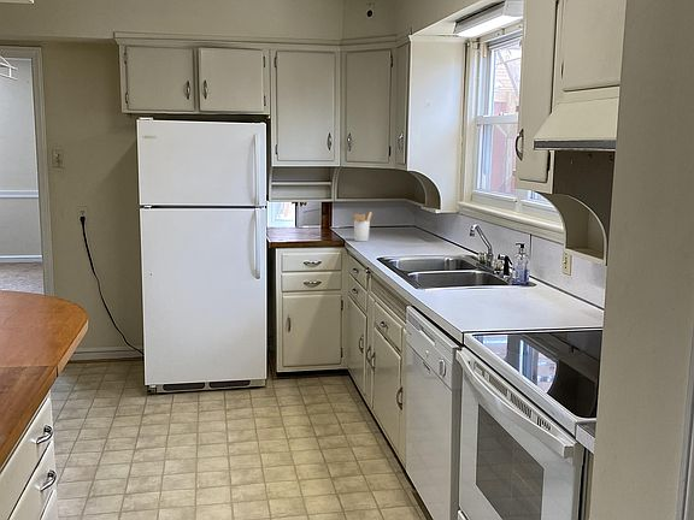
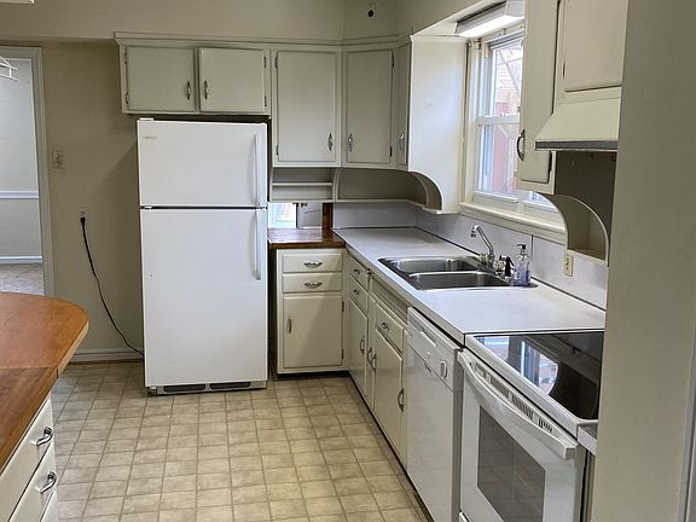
- utensil holder (360, 226)
